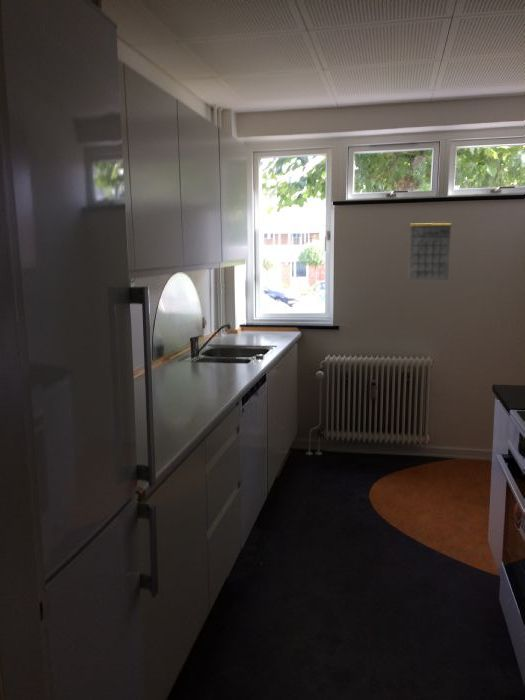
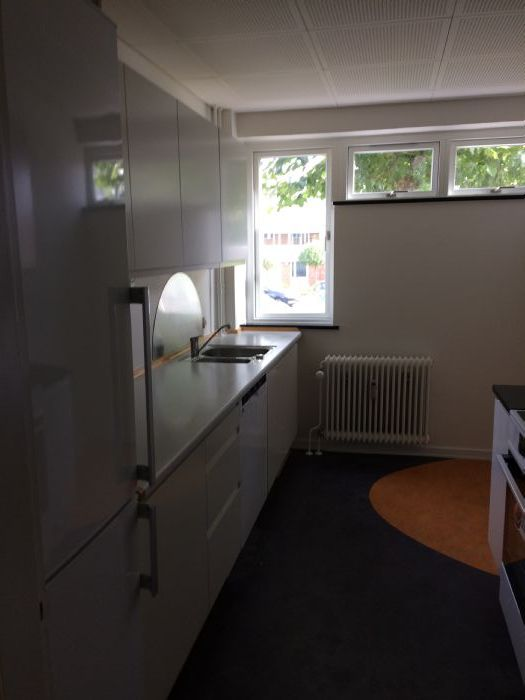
- calendar (429, 245)
